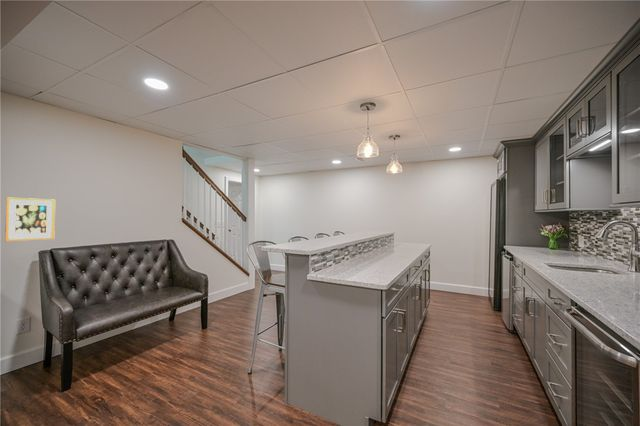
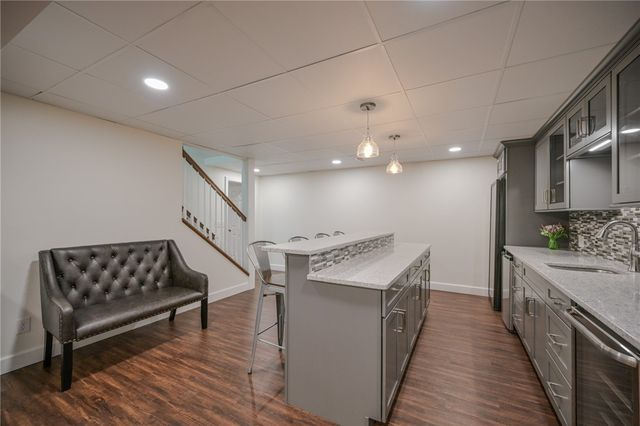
- wall art (31, 219)
